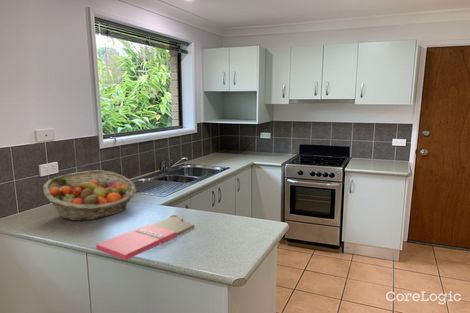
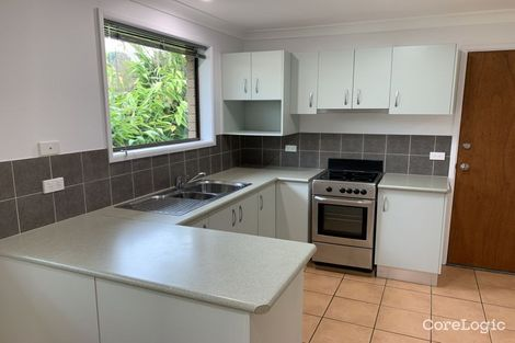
- cutting board (153, 232)
- fruit basket (92, 193)
